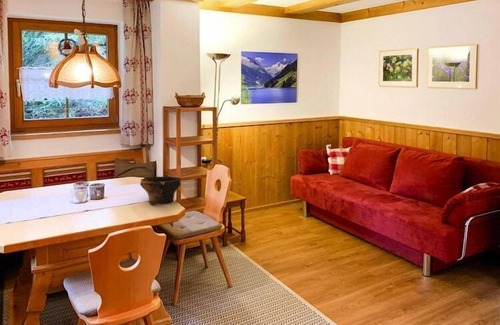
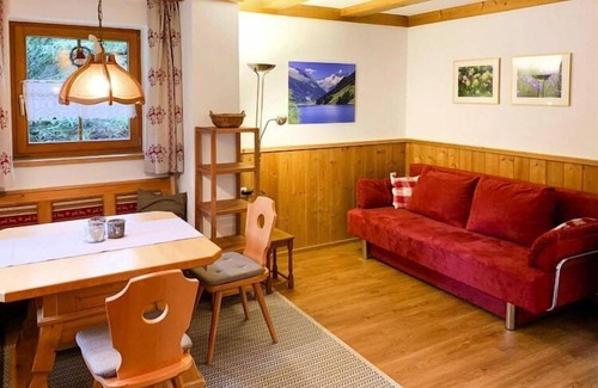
- bowl (161, 190)
